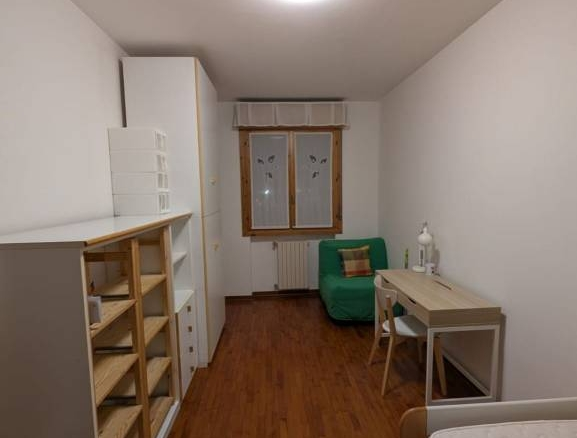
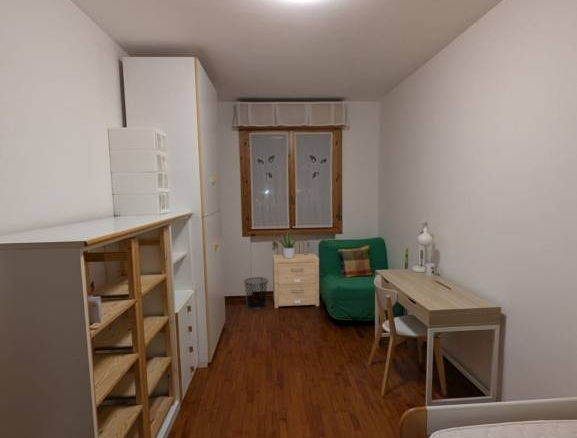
+ side table (295, 280)
+ waste bin (256, 293)
+ potted plant (289, 243)
